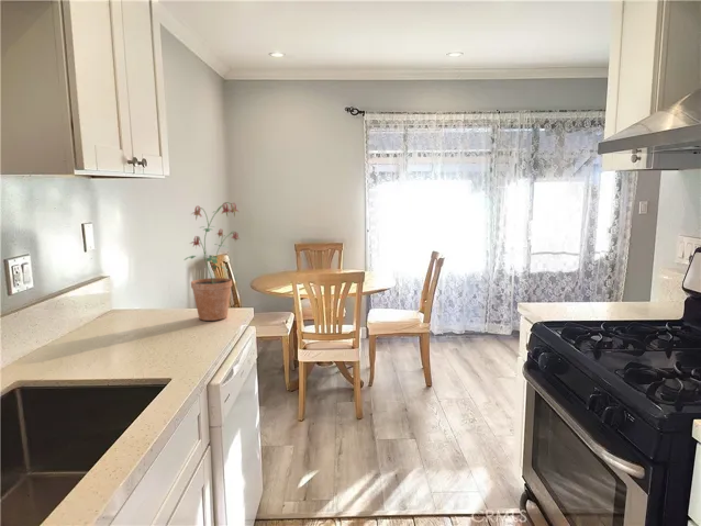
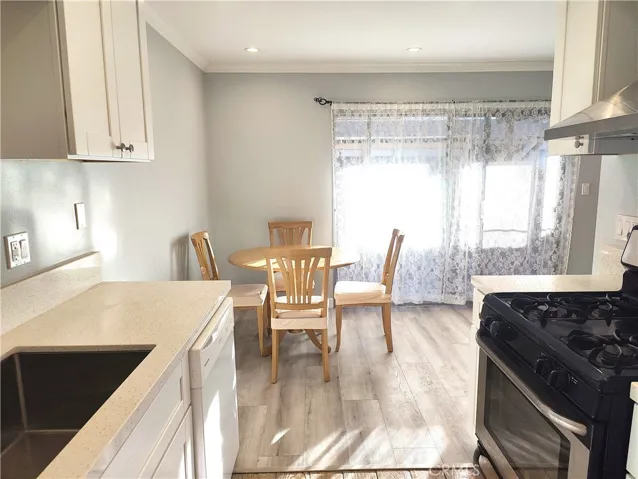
- potted plant (212, 259)
